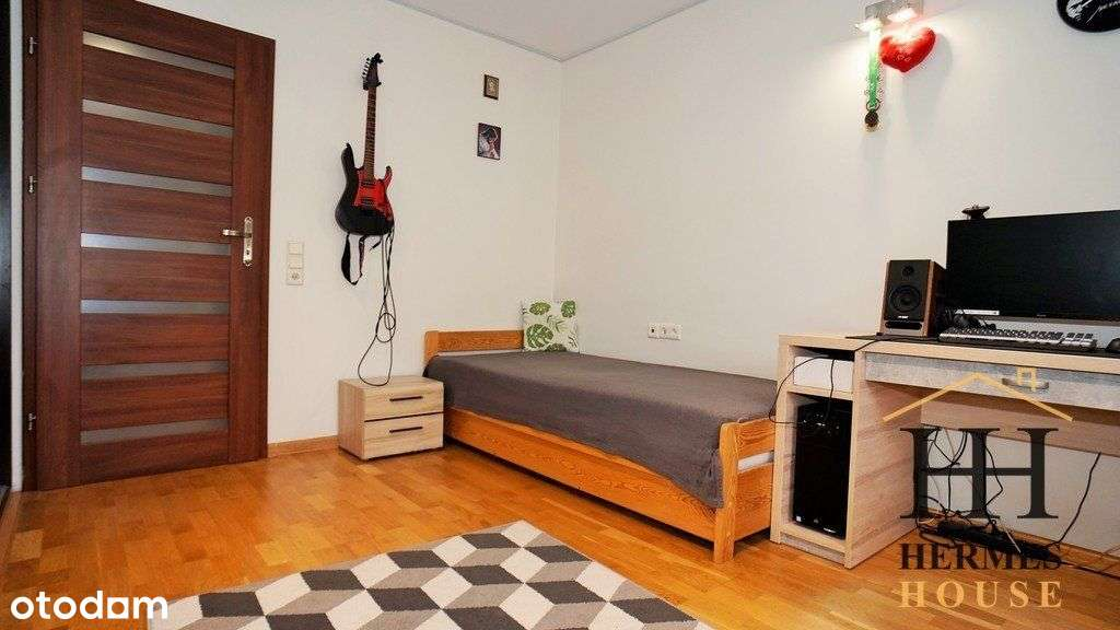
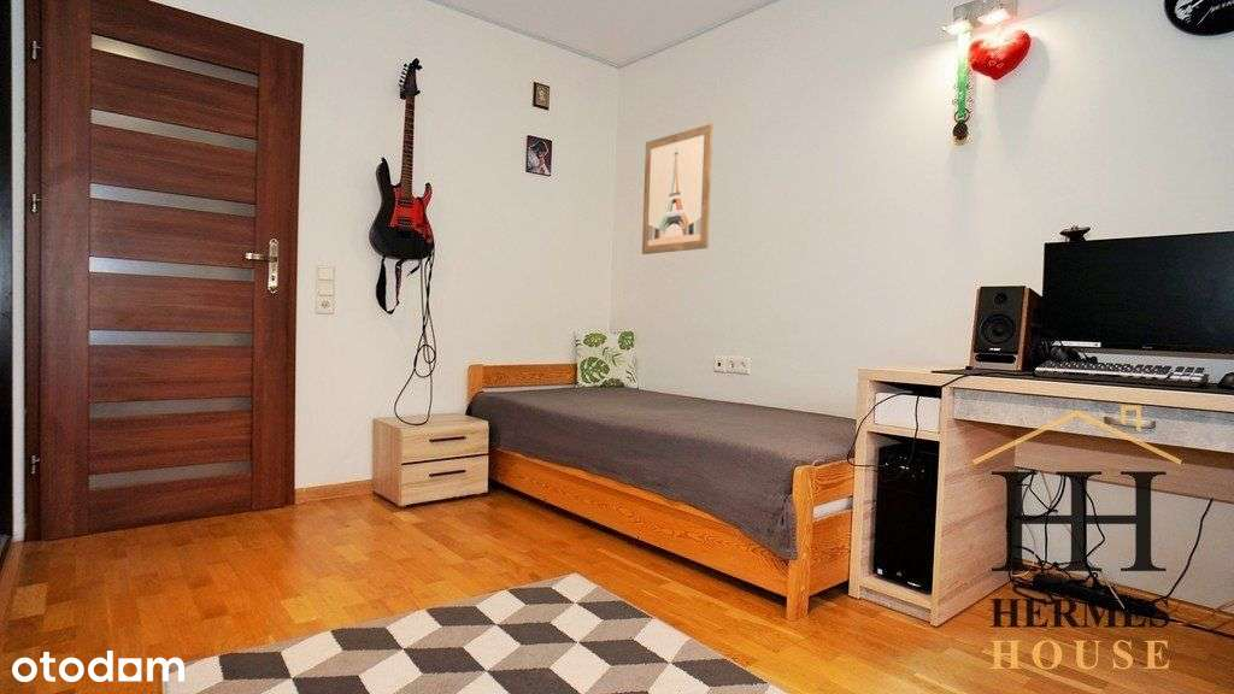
+ wall art (675, 192)
